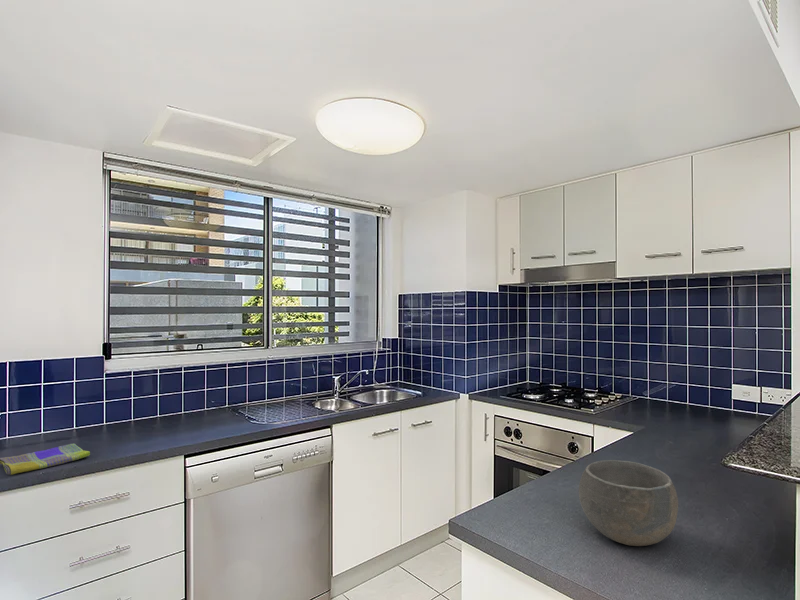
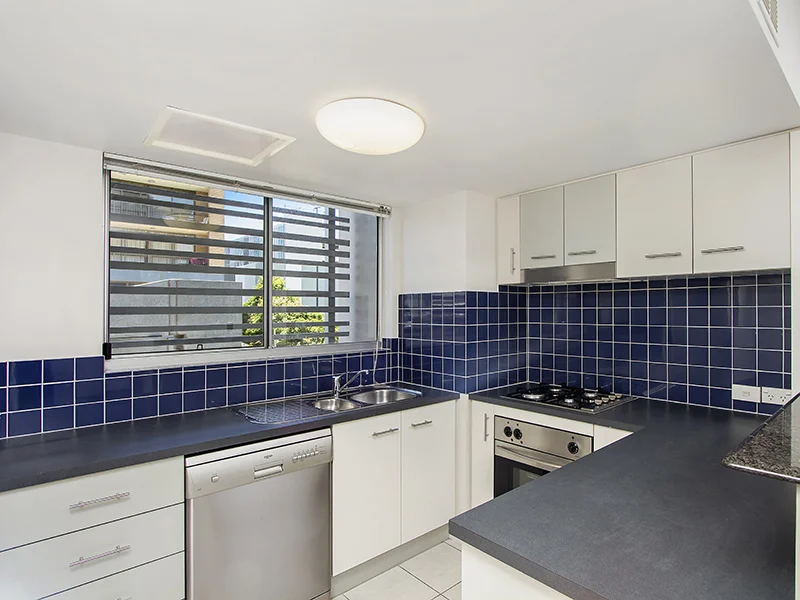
- dish towel (44, 457)
- bowl (626, 503)
